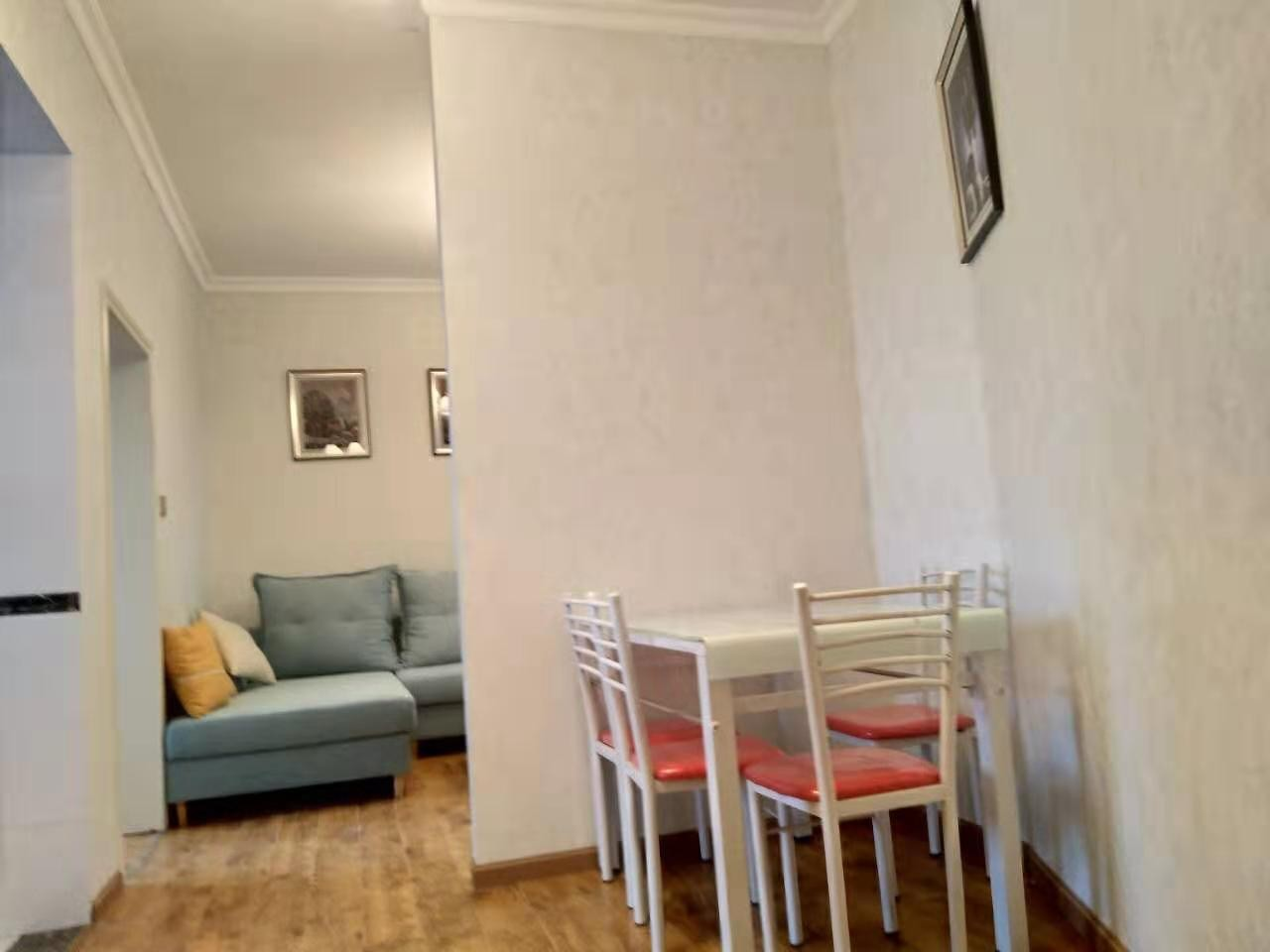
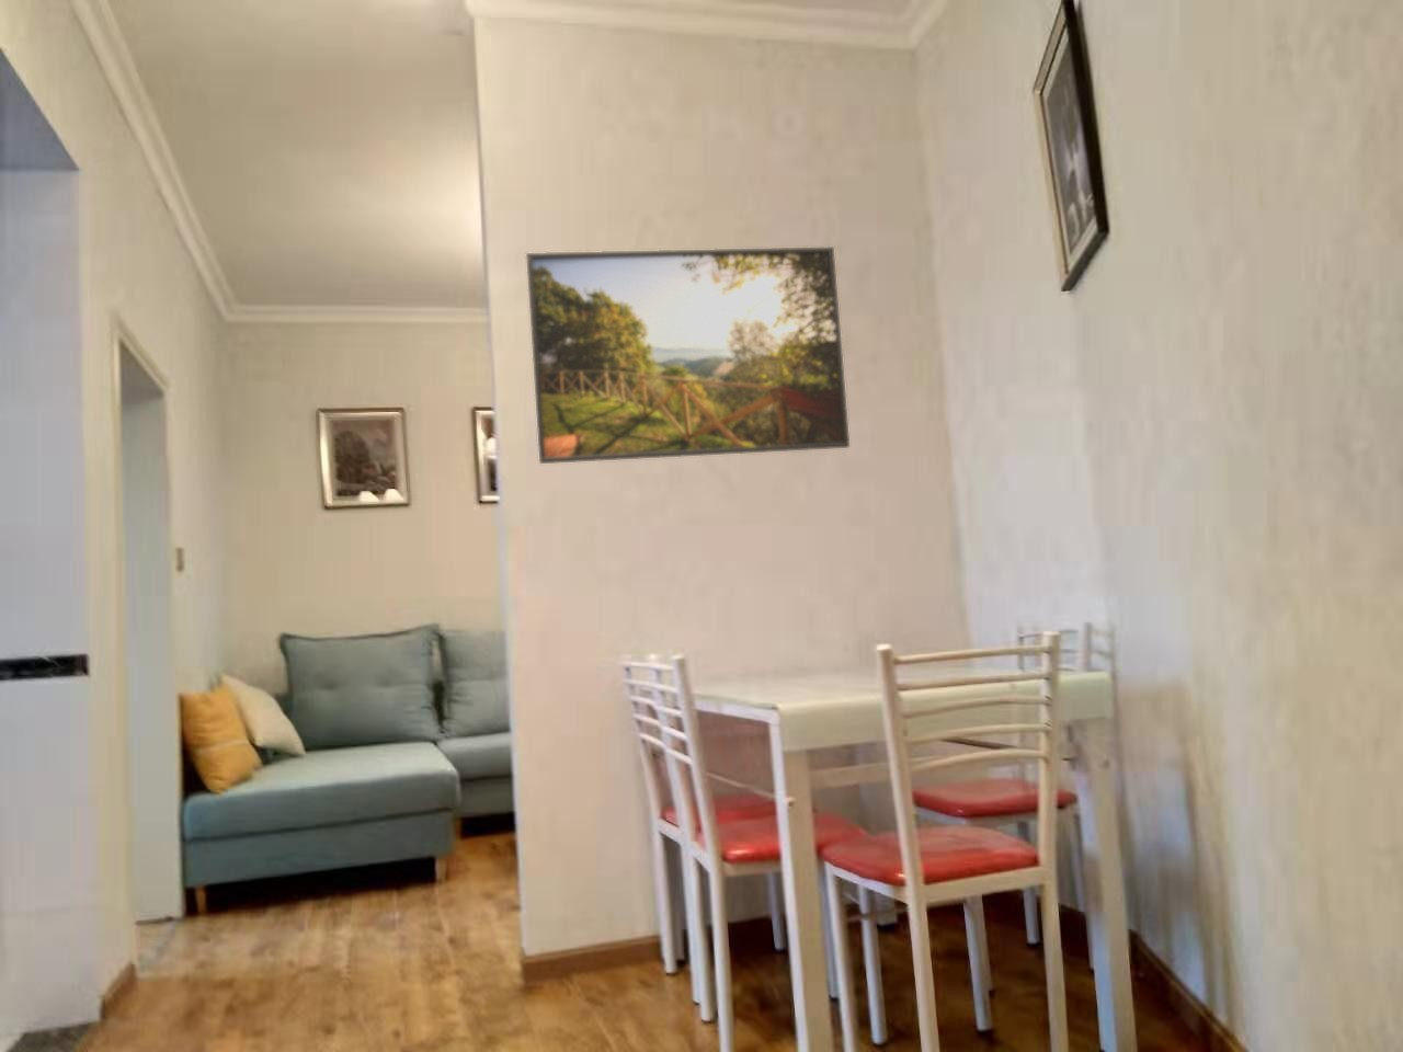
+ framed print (690, 351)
